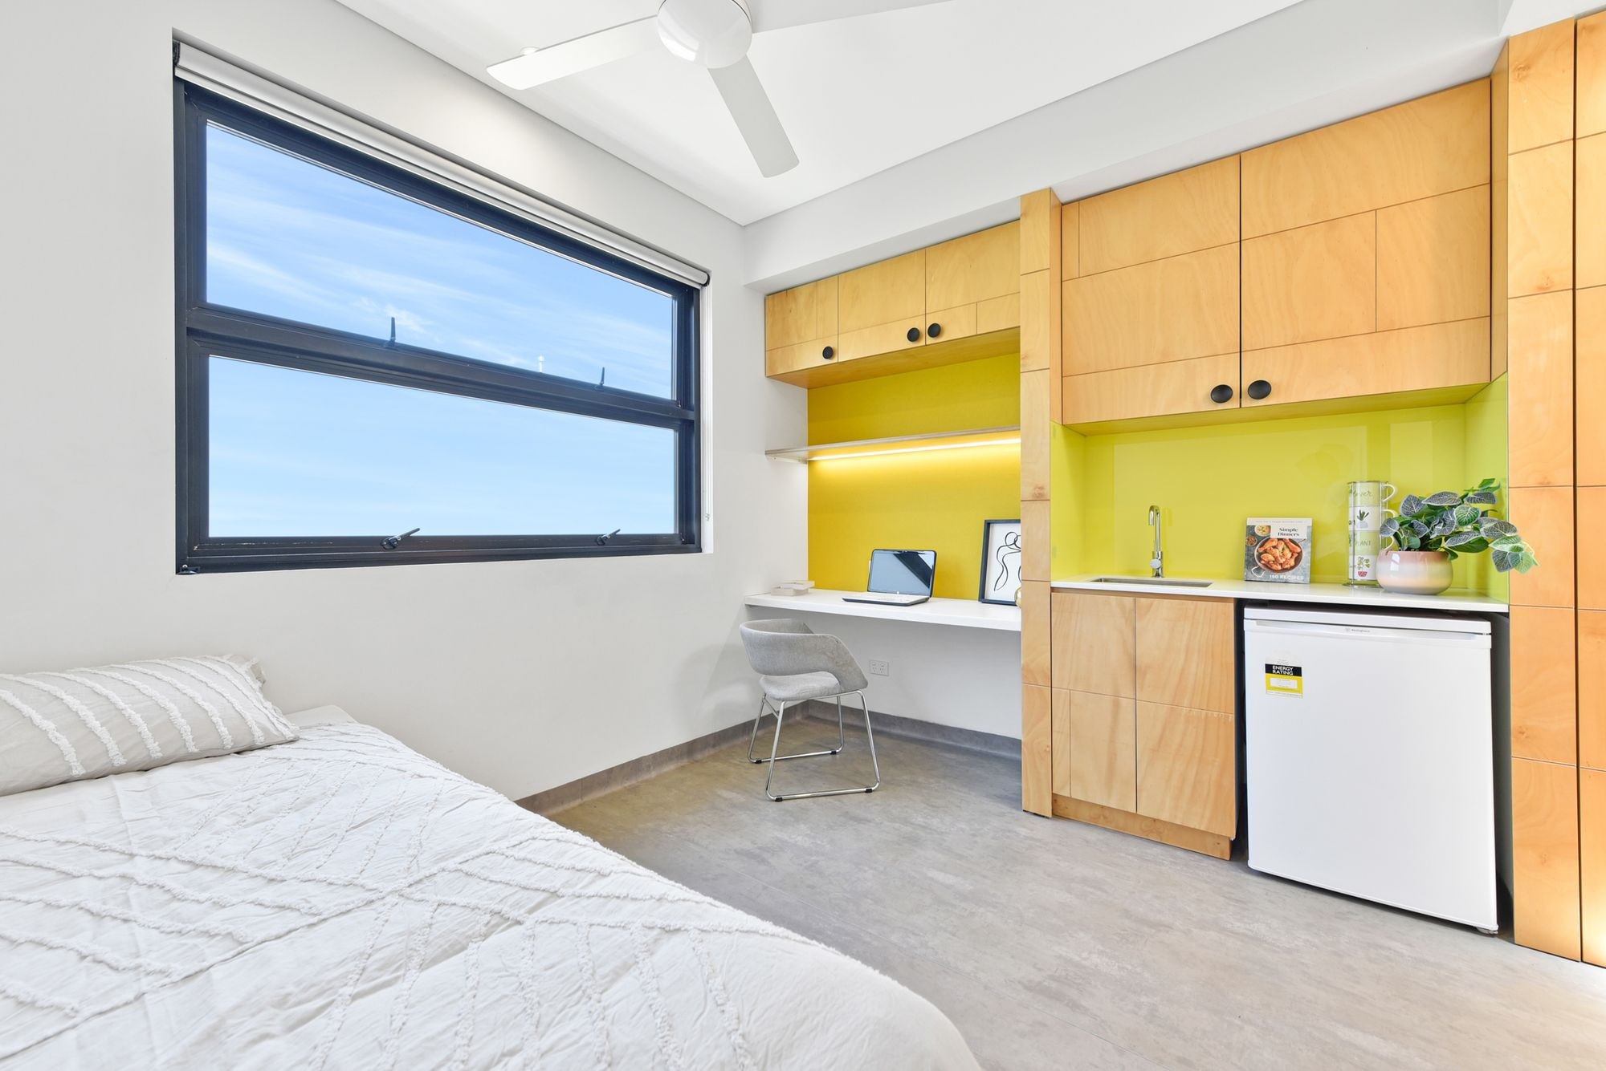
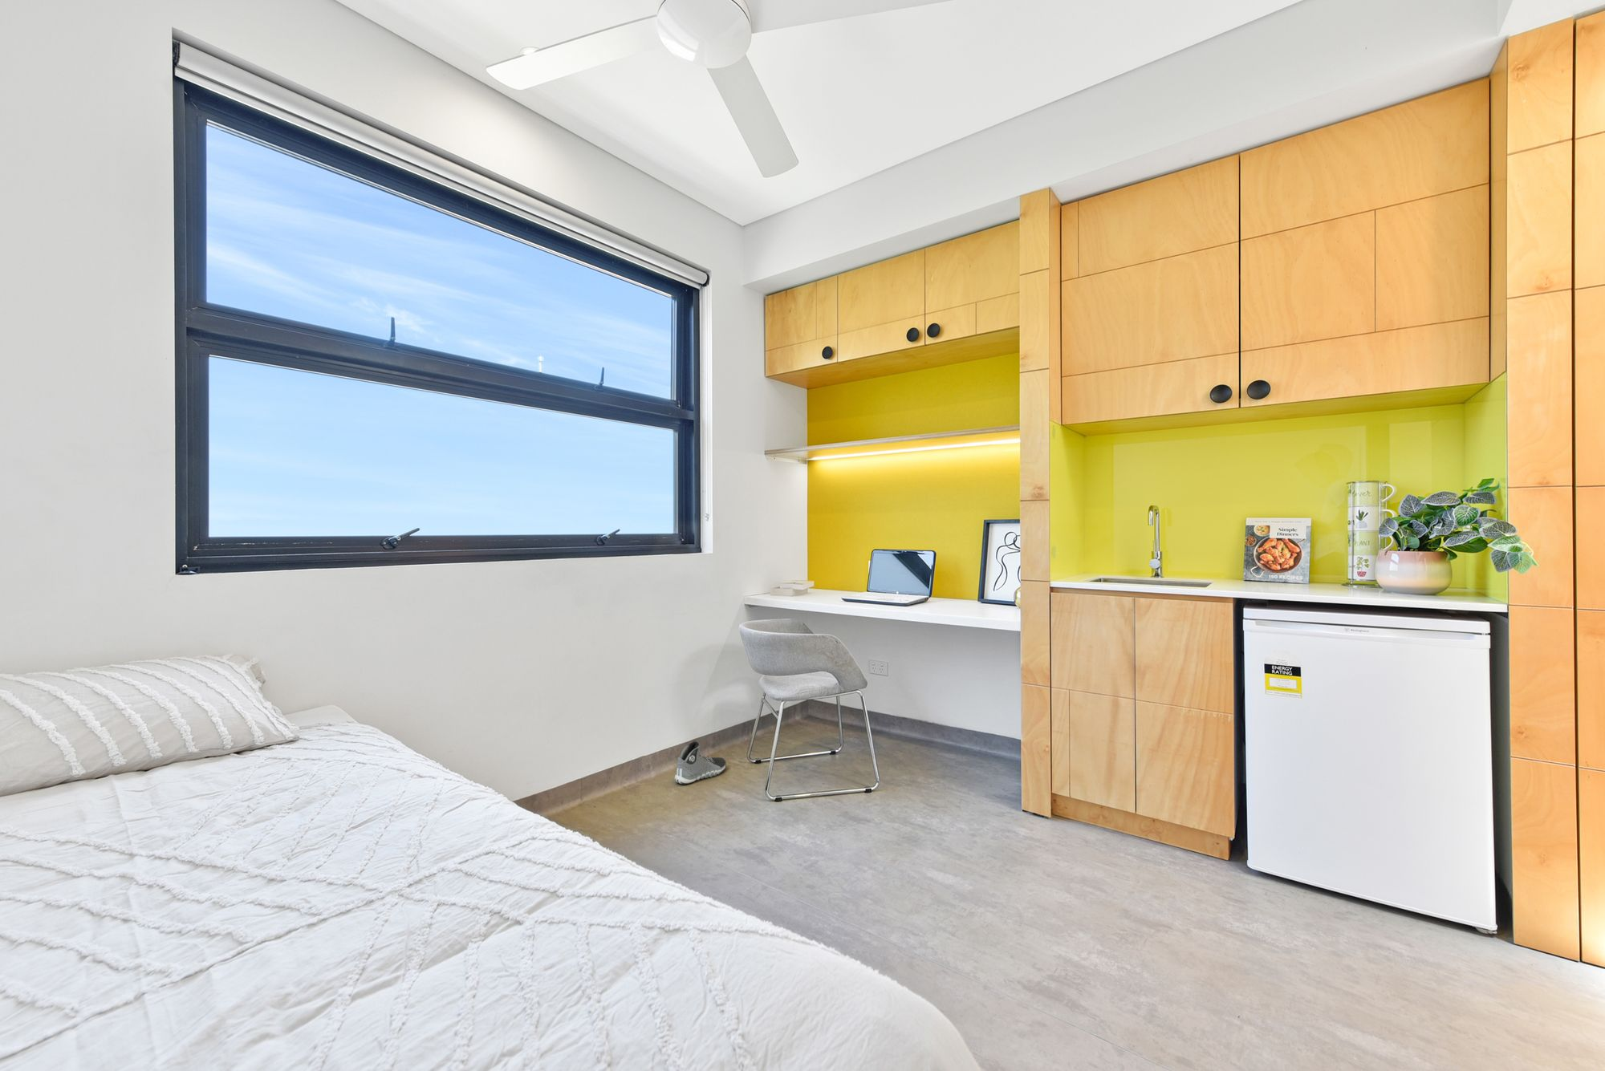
+ sneaker (703, 758)
